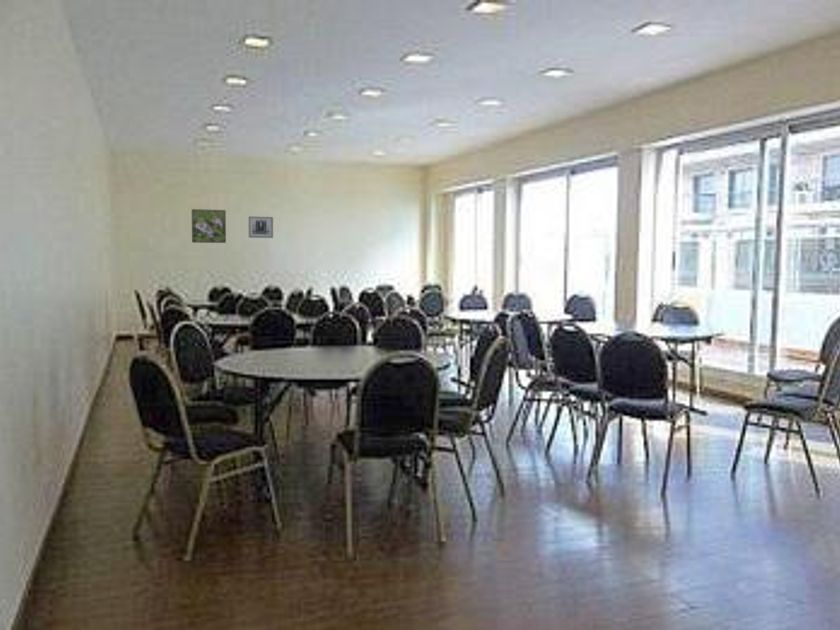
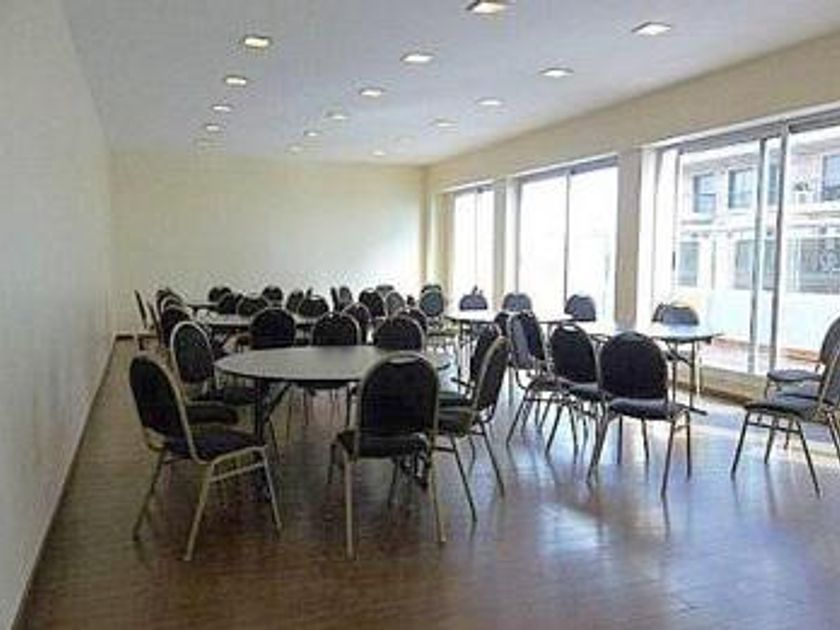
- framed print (208, 226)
- wall art (260, 227)
